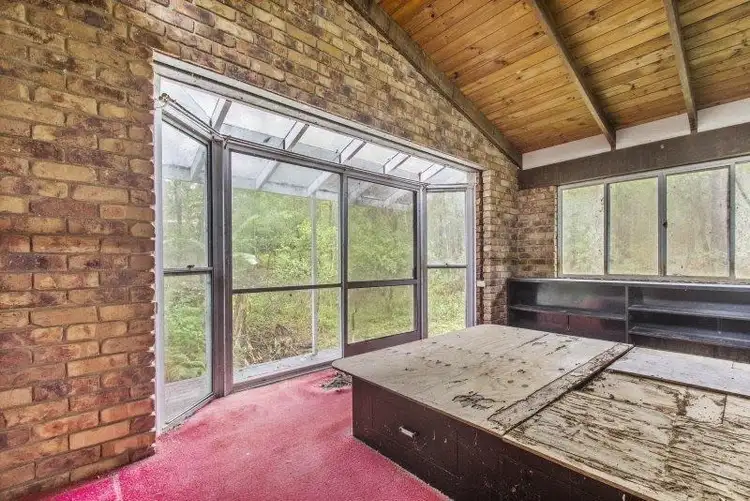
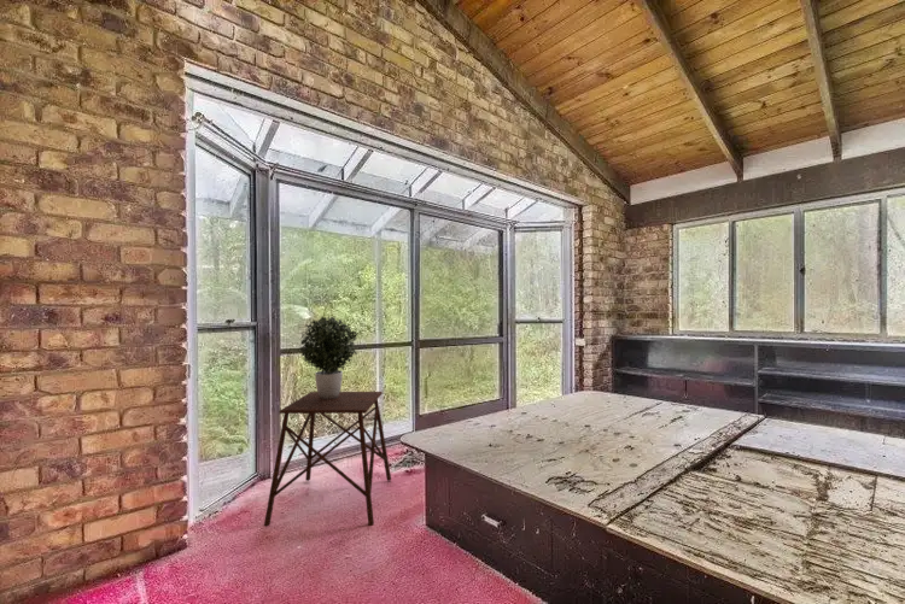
+ side table (333, 448)
+ potted plant (328, 356)
